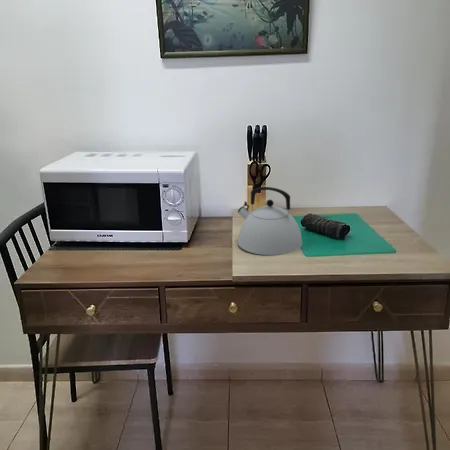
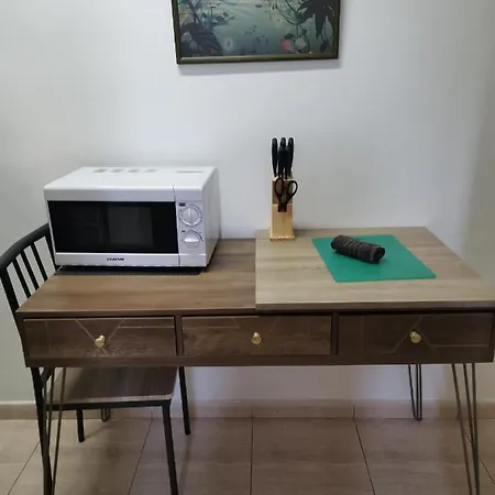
- kettle (268, 215)
